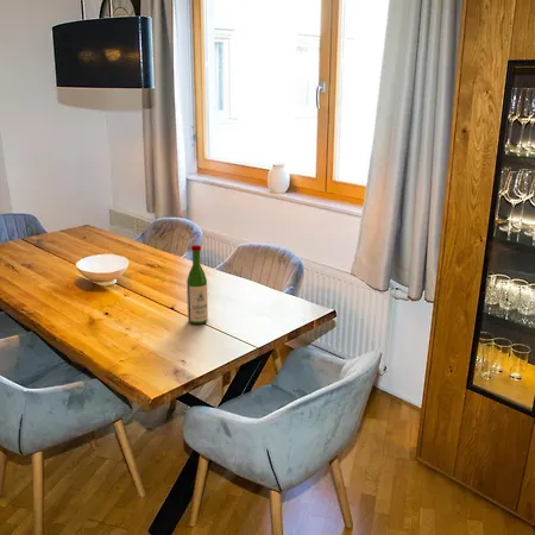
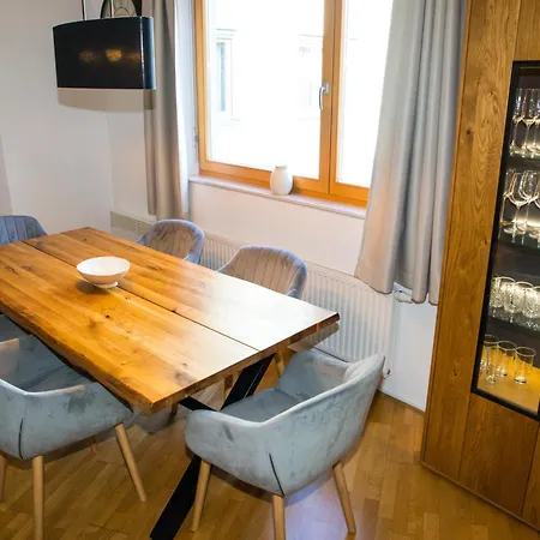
- wine bottle (196, 283)
